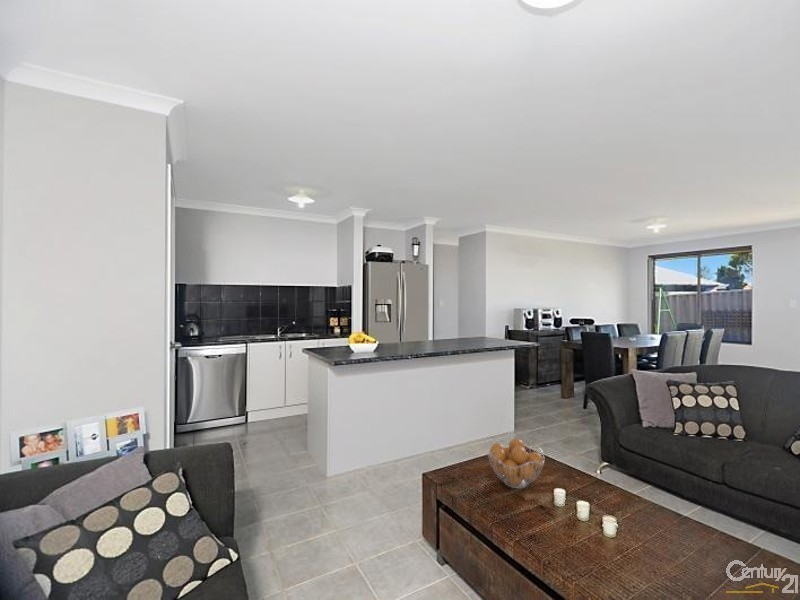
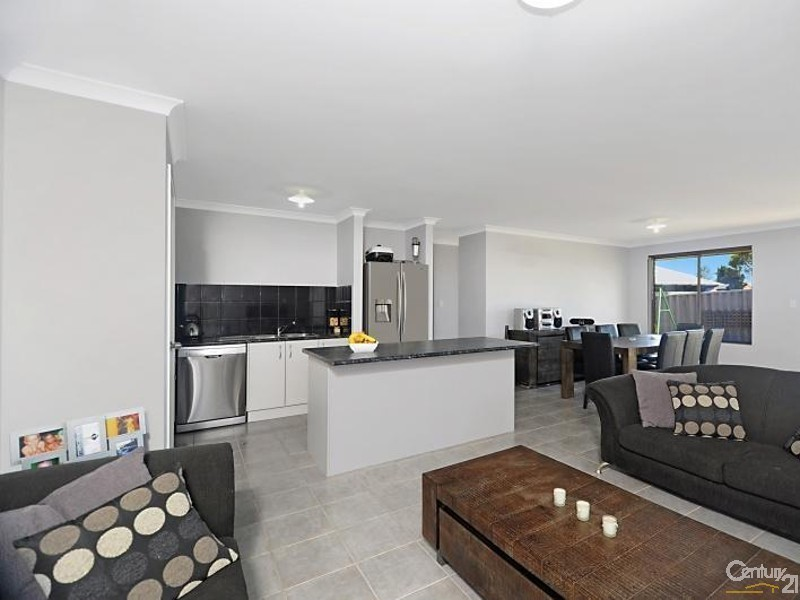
- fruit basket (515, 462)
